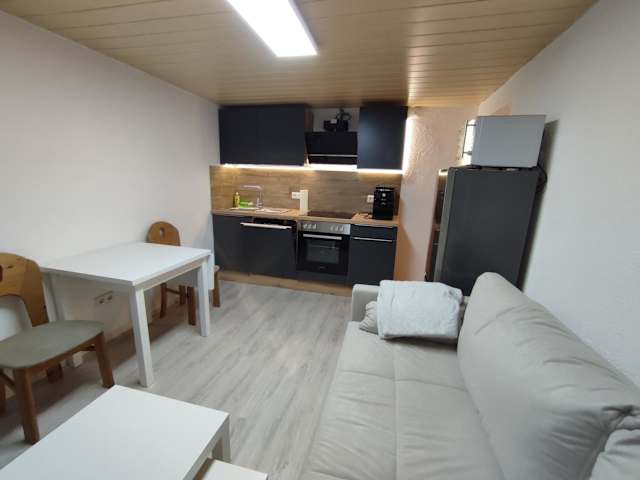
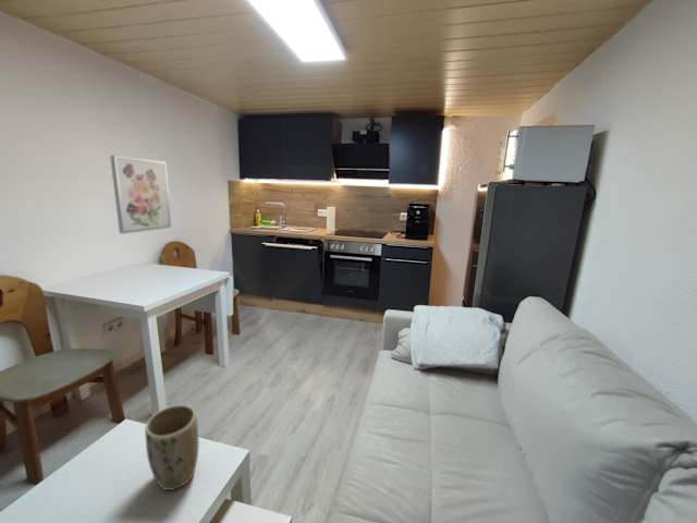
+ plant pot (173, 448)
+ wall art (144, 195)
